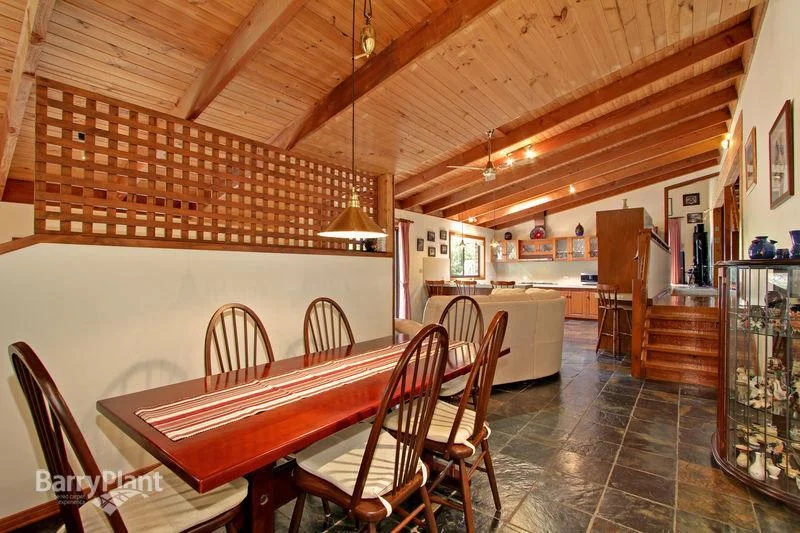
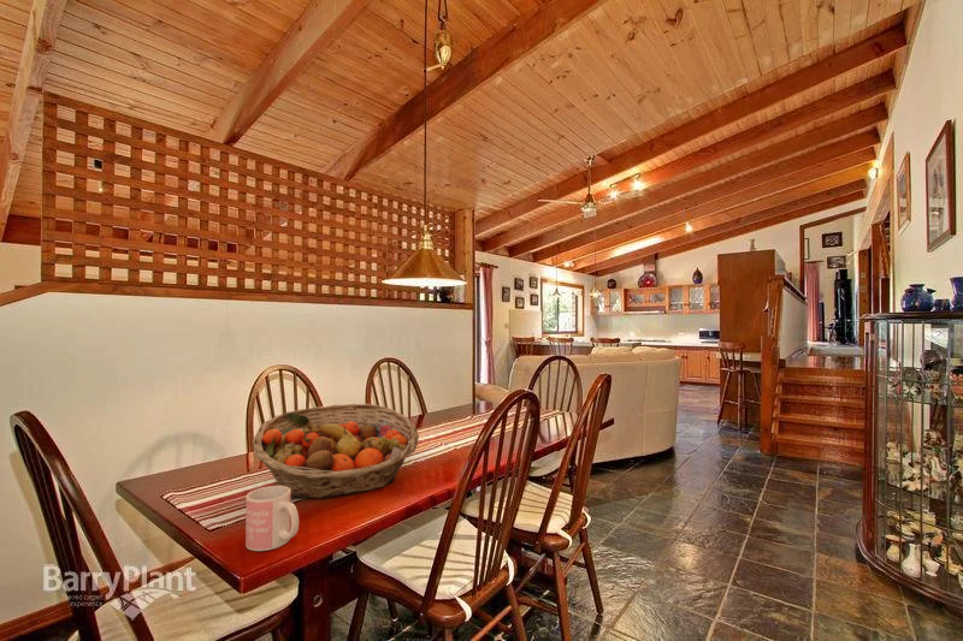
+ fruit basket (339, 446)
+ mug (273, 517)
